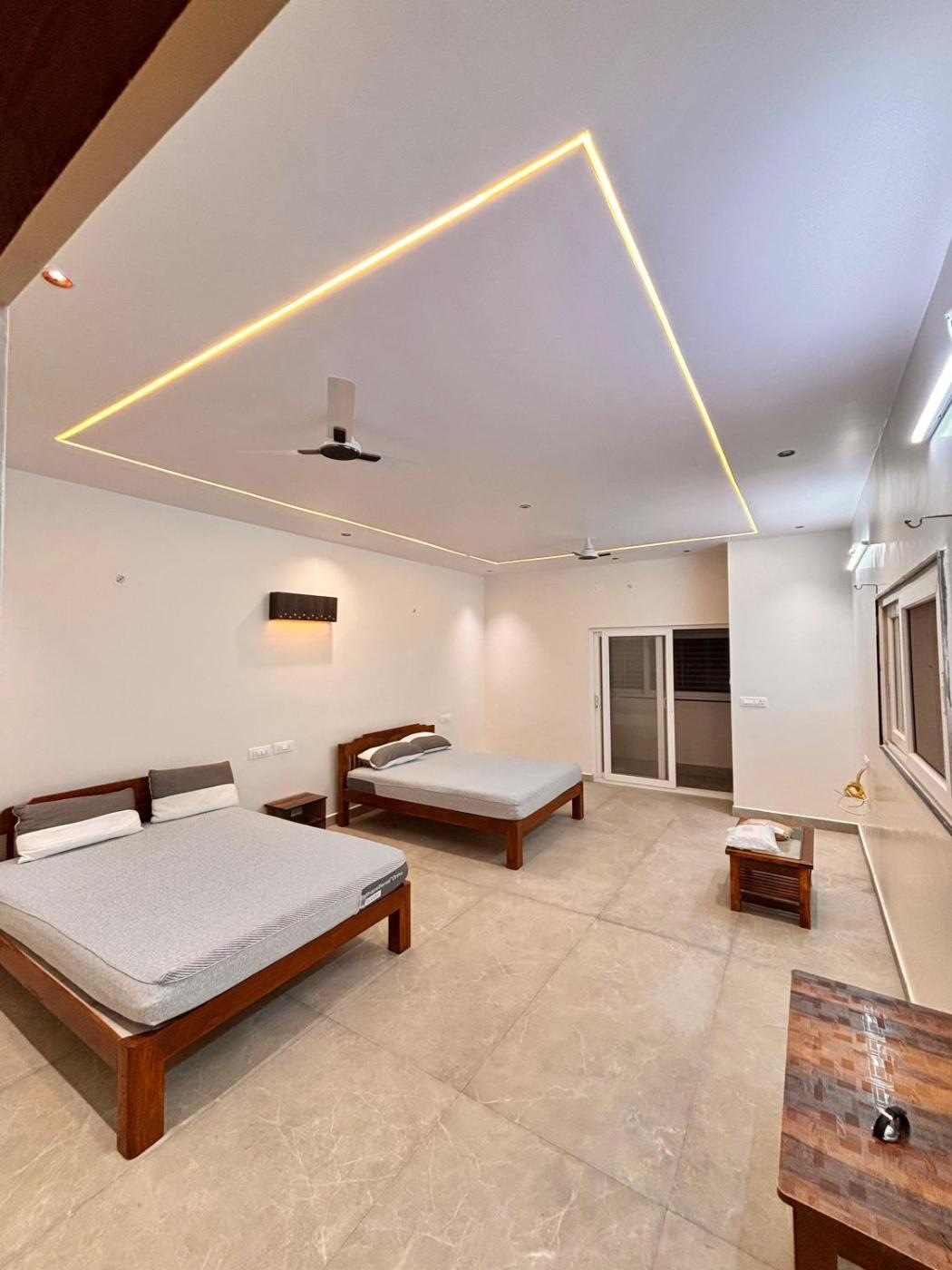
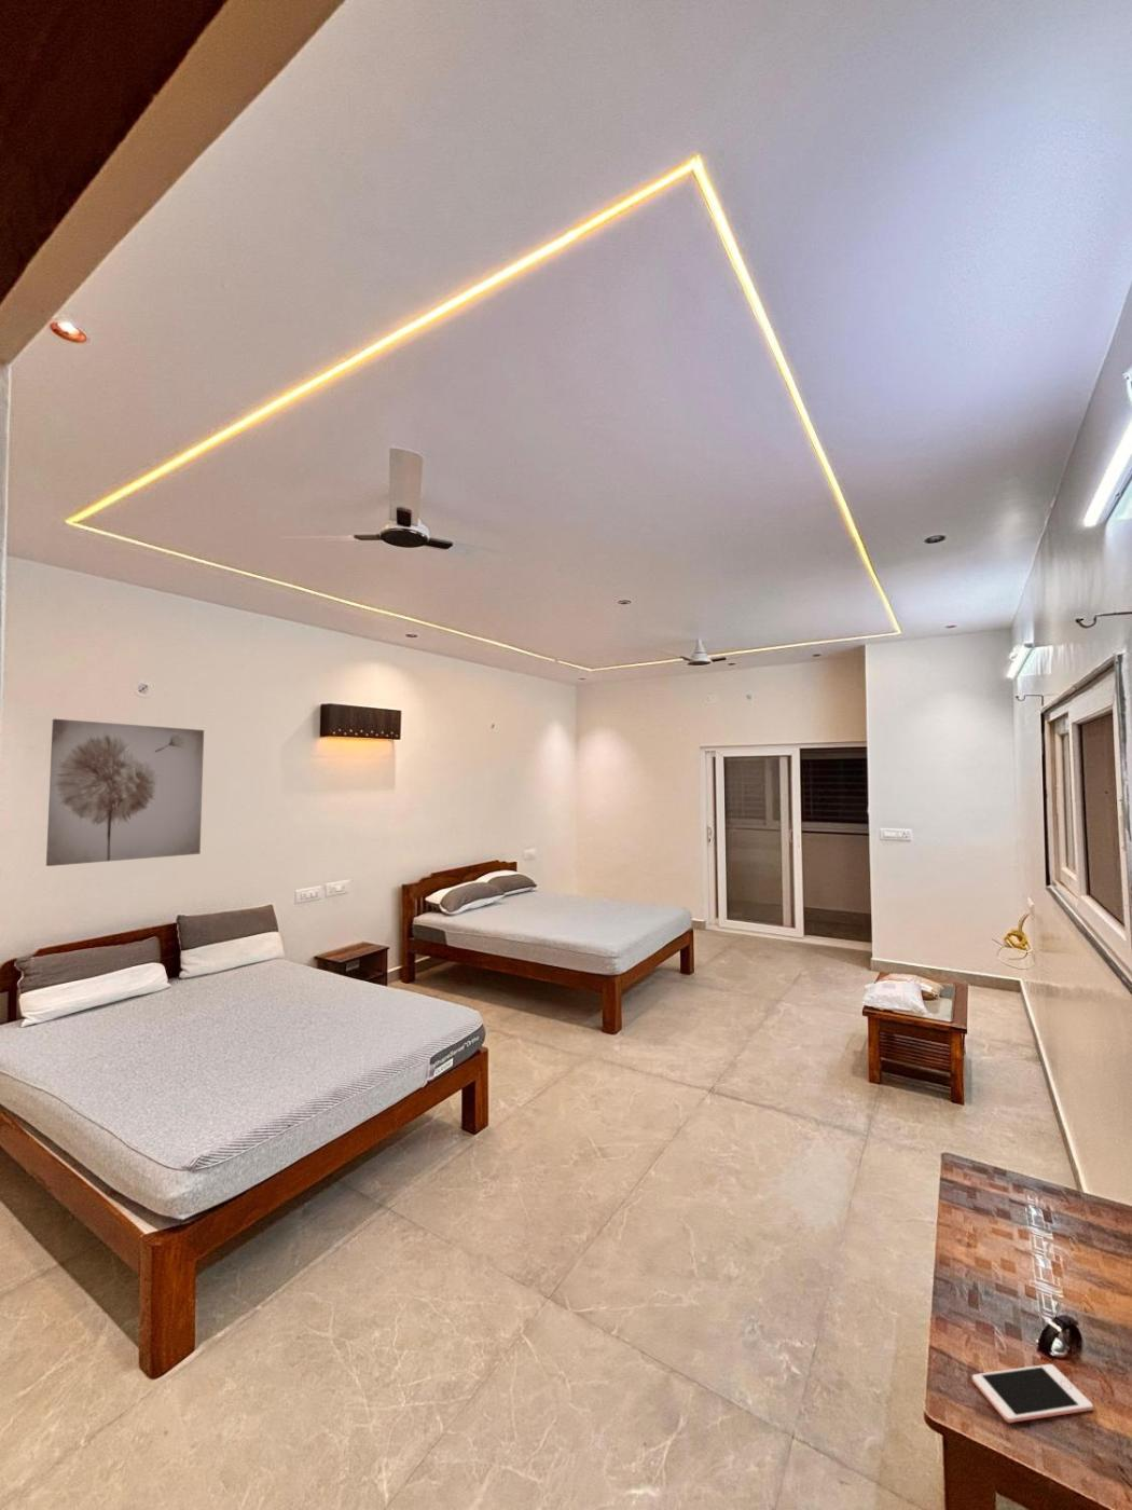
+ wall art (132, 792)
+ cell phone (1031, 1391)
